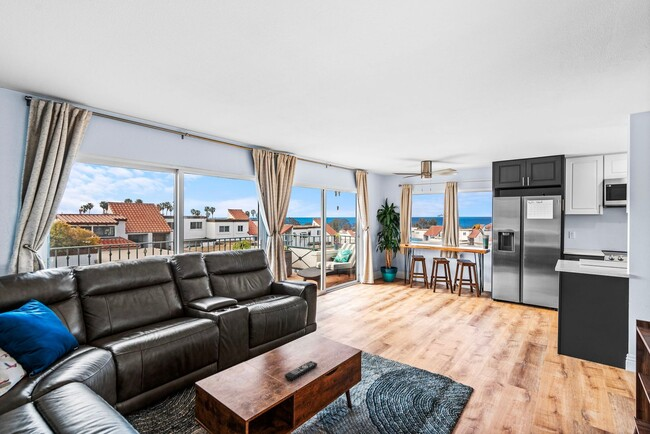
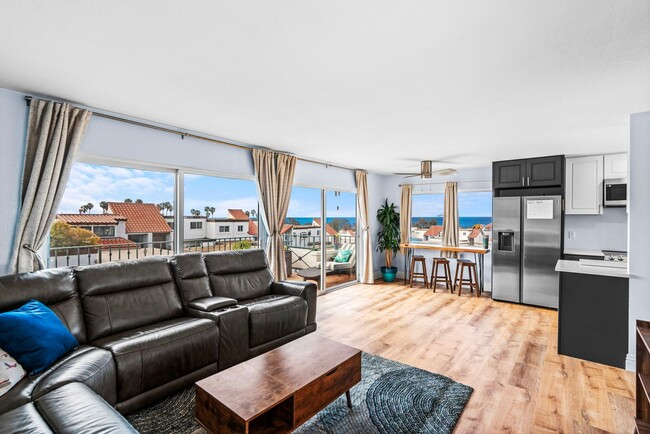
- remote control (301, 370)
